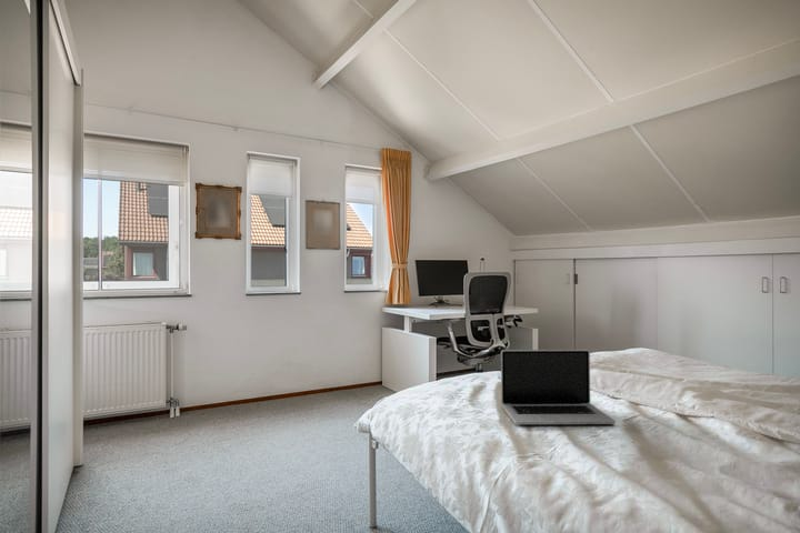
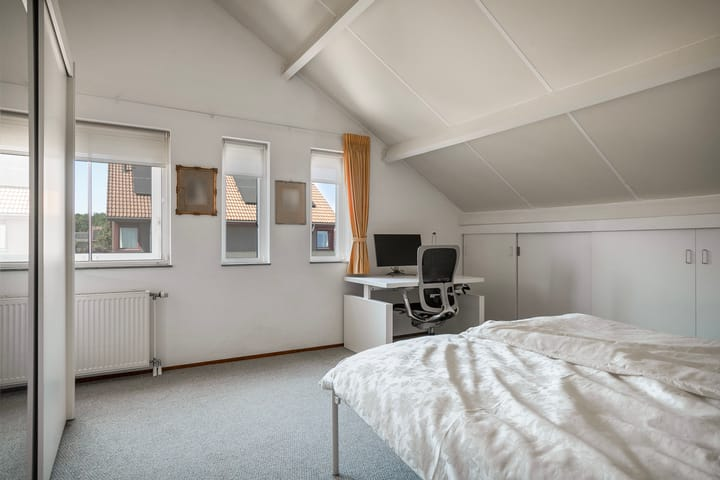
- laptop (554, 385)
